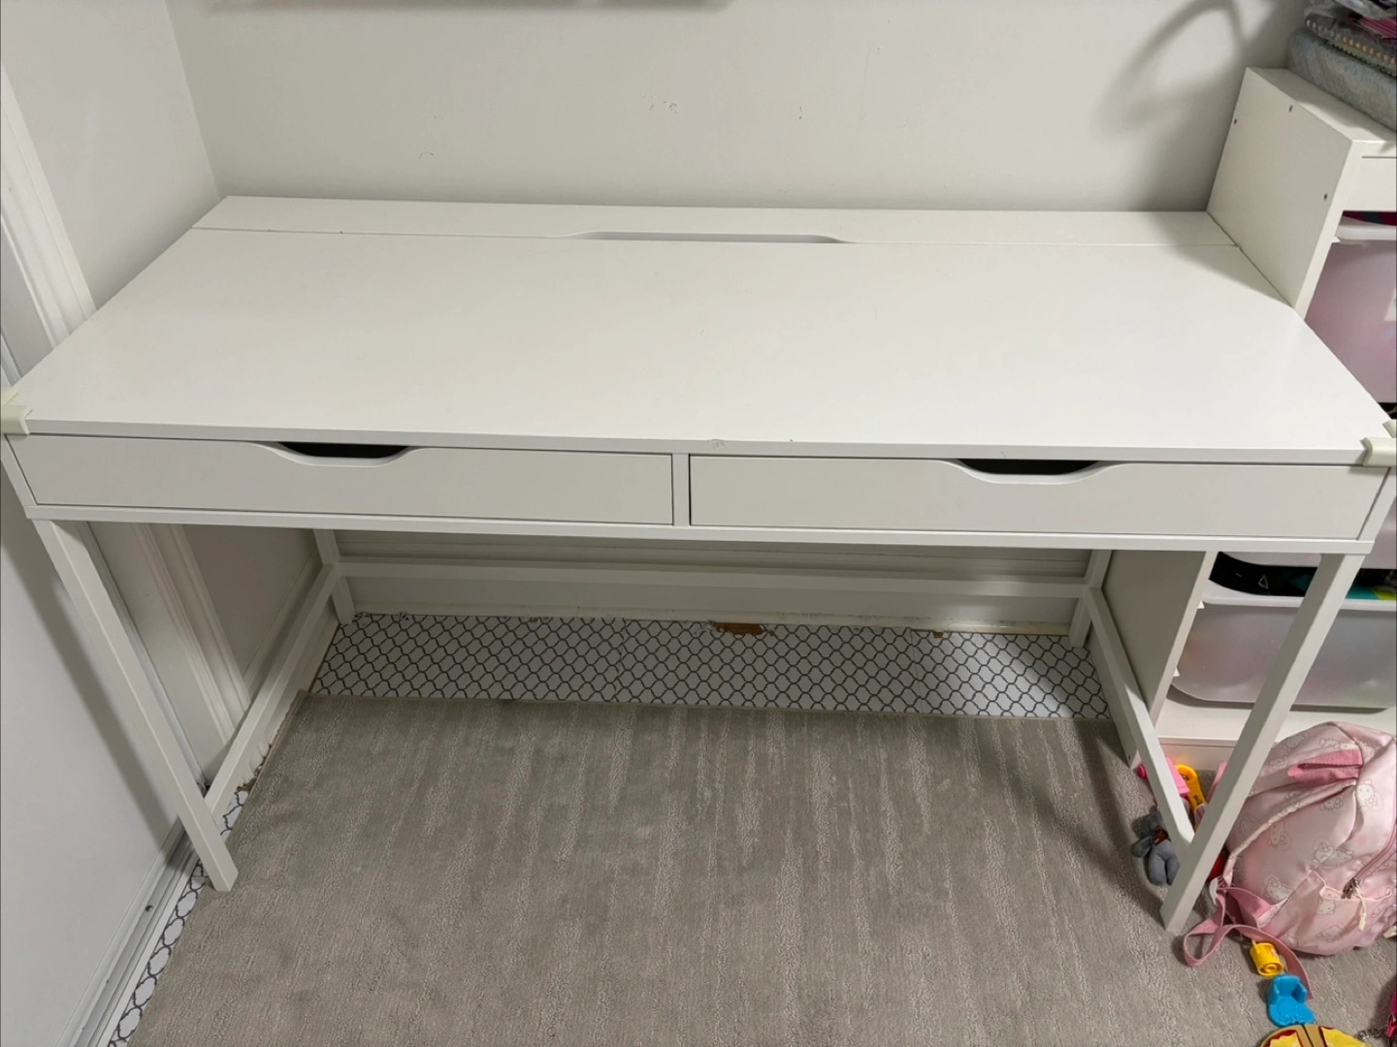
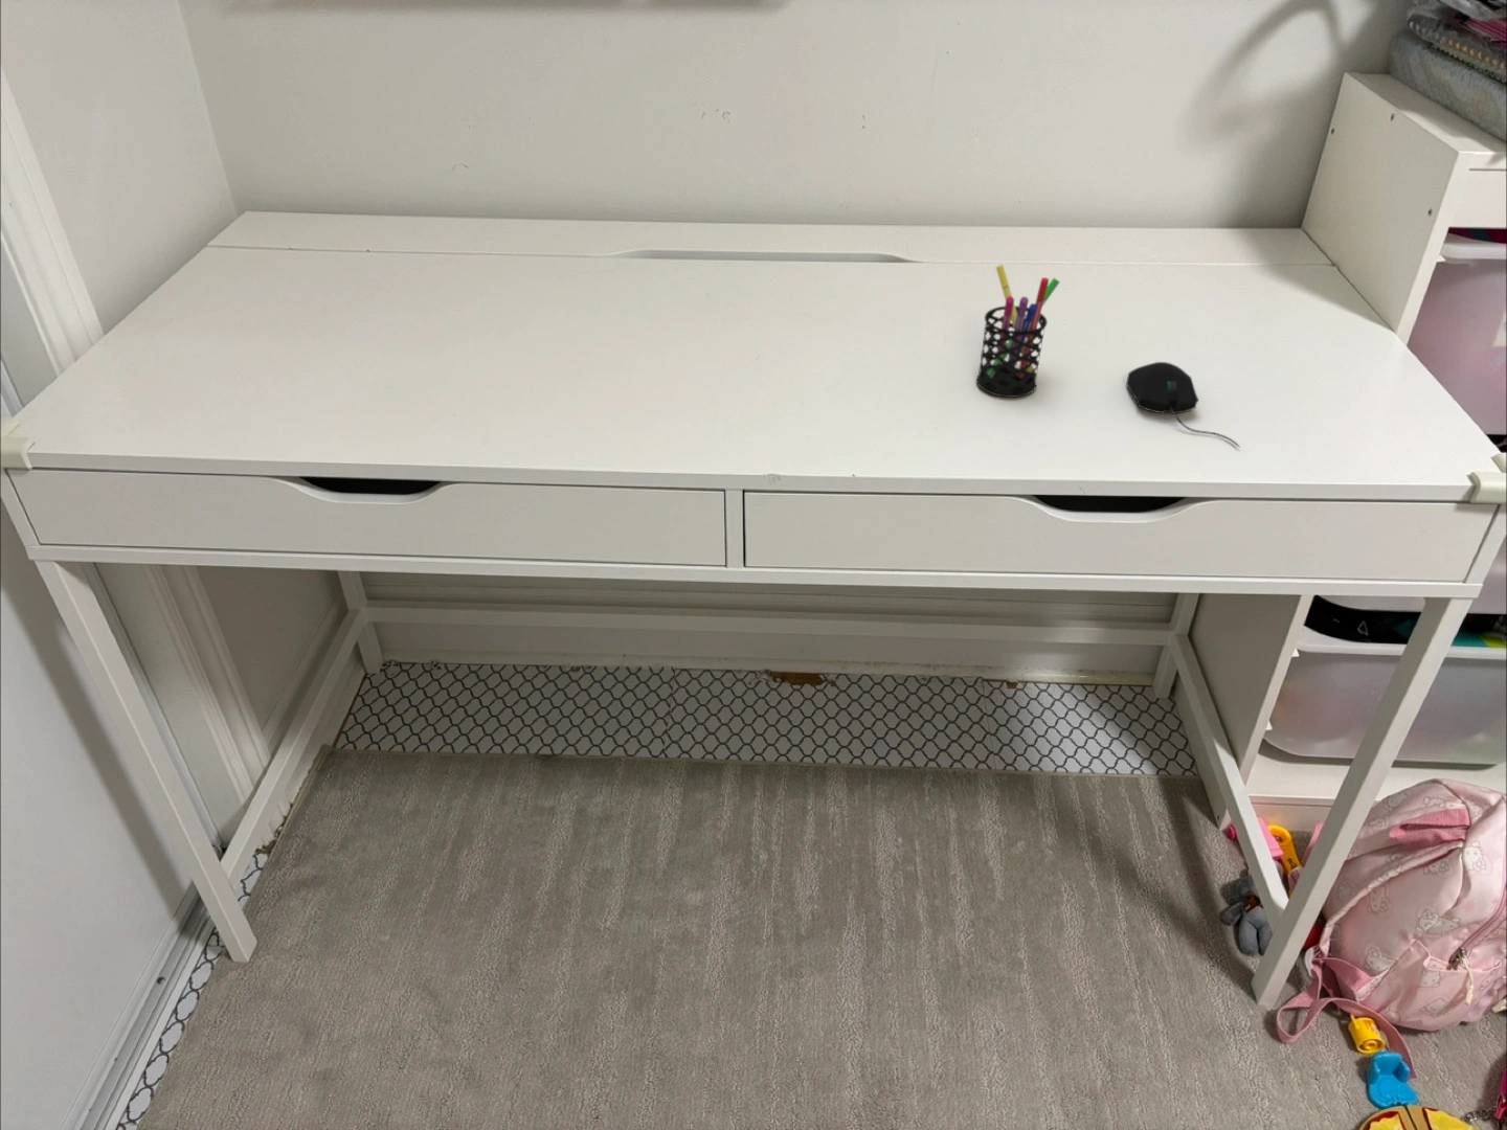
+ pen holder (1023, 326)
+ computer mouse (1182, 393)
